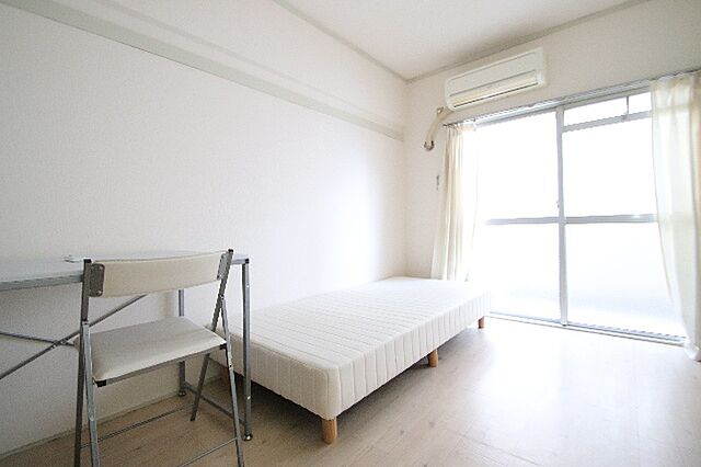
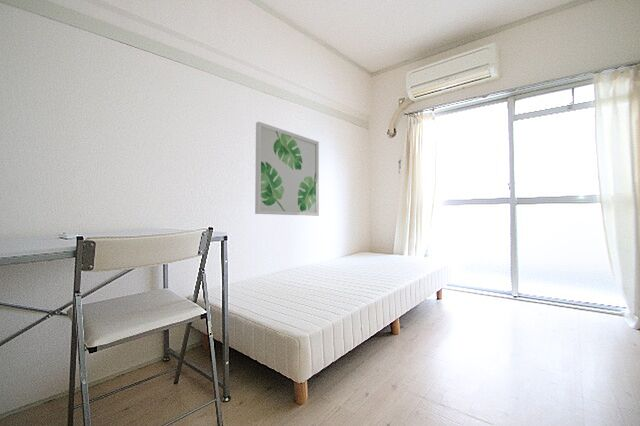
+ wall art (290, 173)
